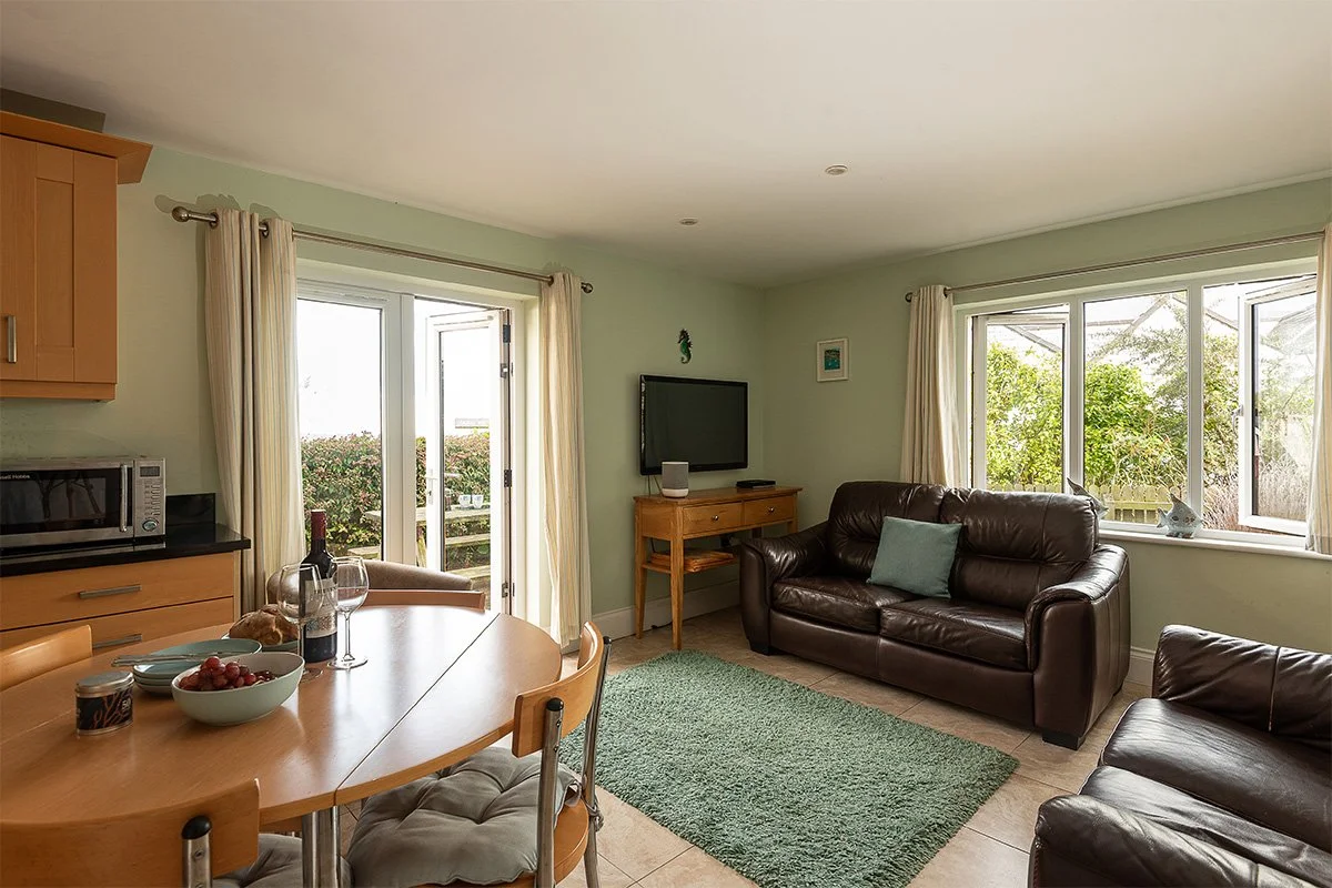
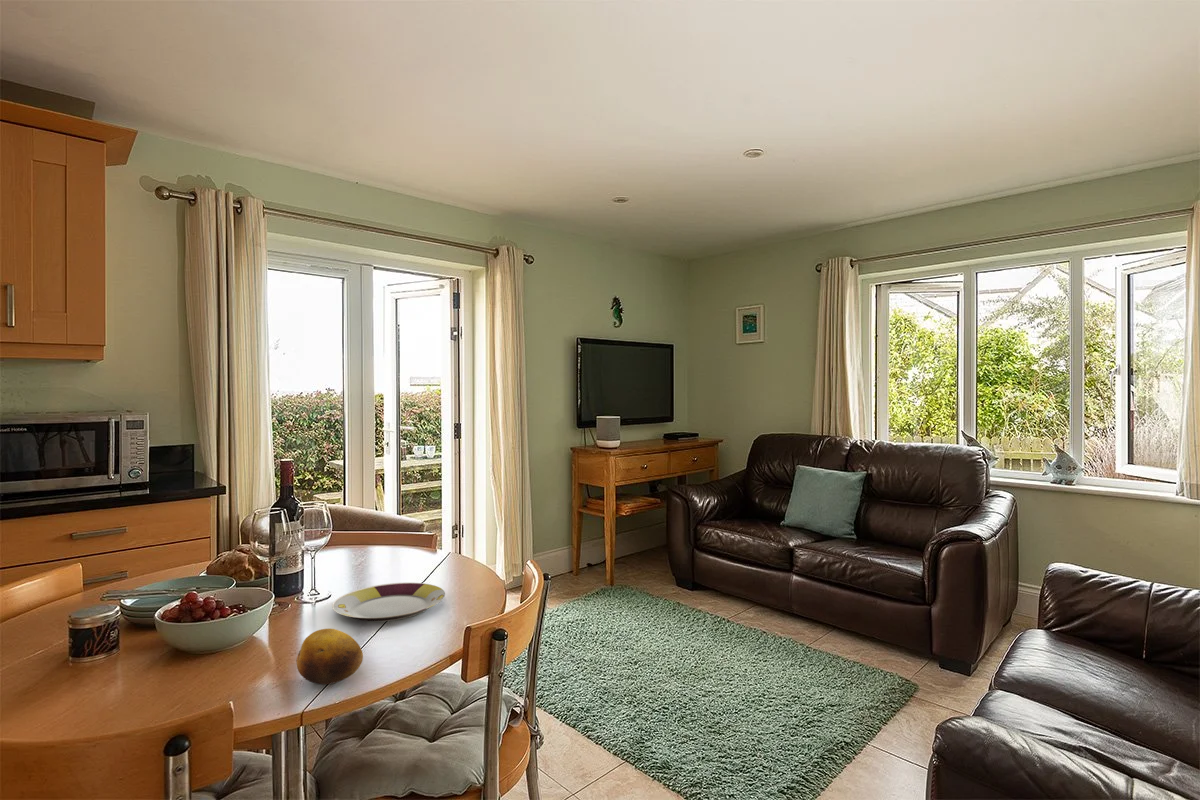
+ fruit (328, 655)
+ plate (390, 602)
